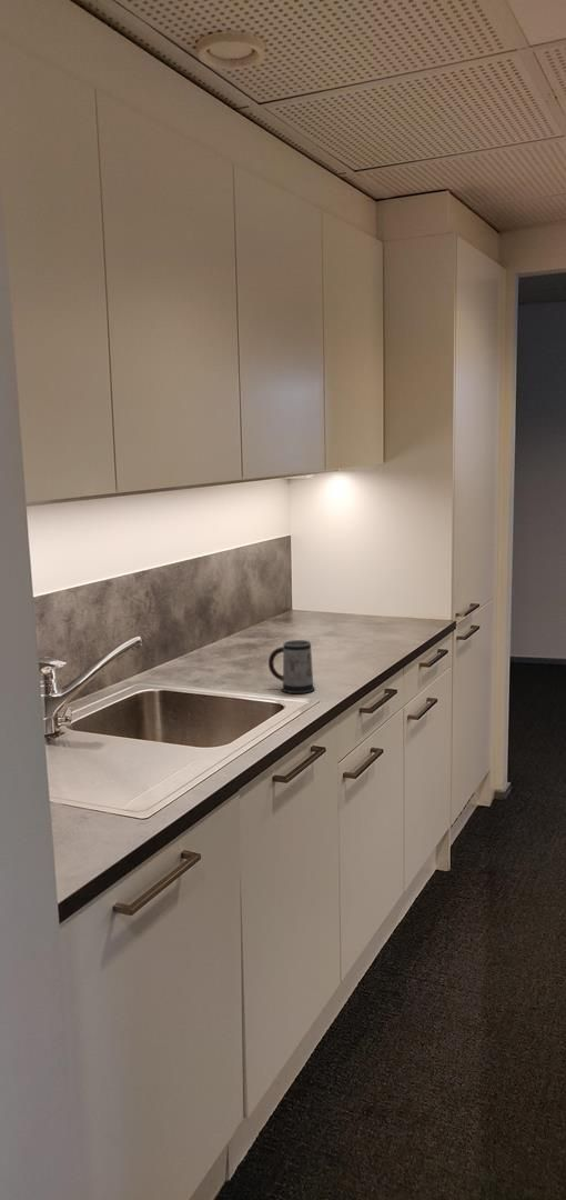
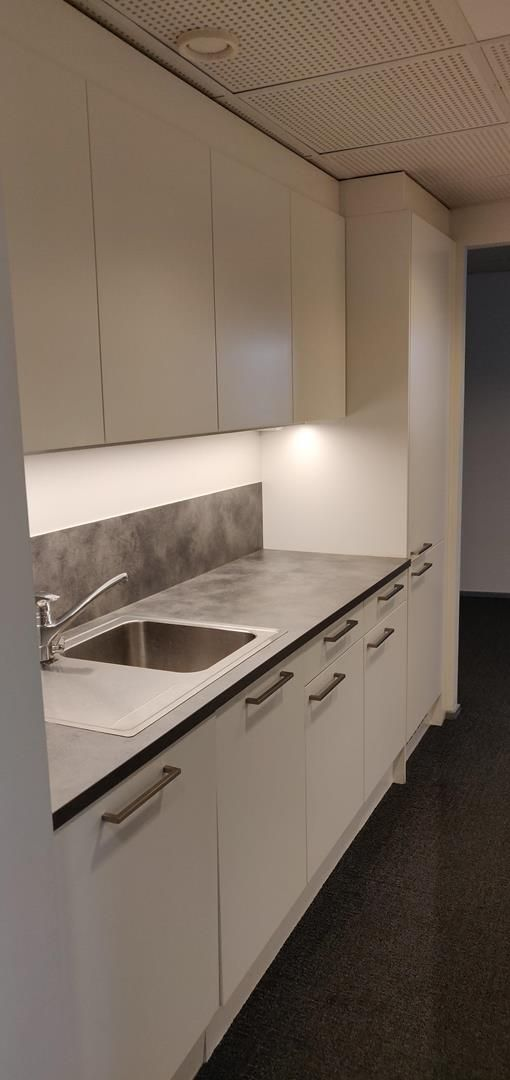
- mug (291, 666)
